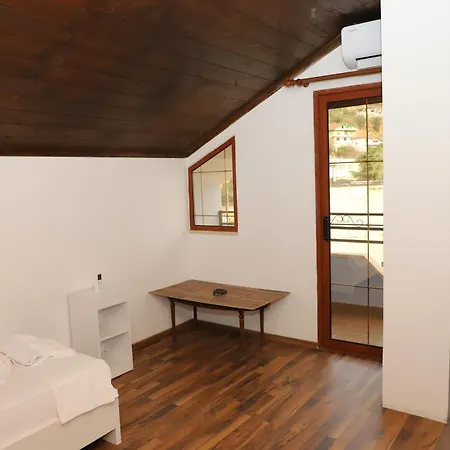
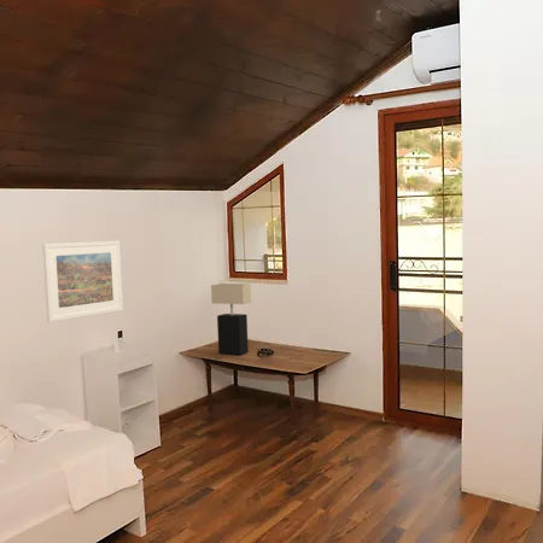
+ table lamp (232, 319)
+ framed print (84, 279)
